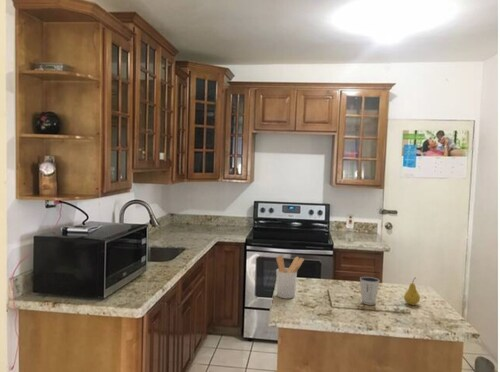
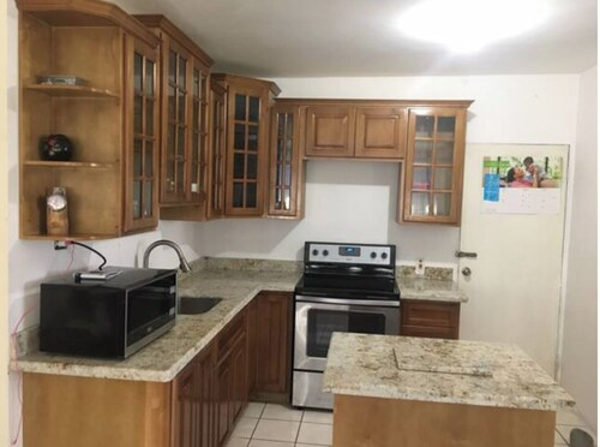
- dixie cup (369, 291)
- fruit (412, 291)
- utensil holder (290, 276)
